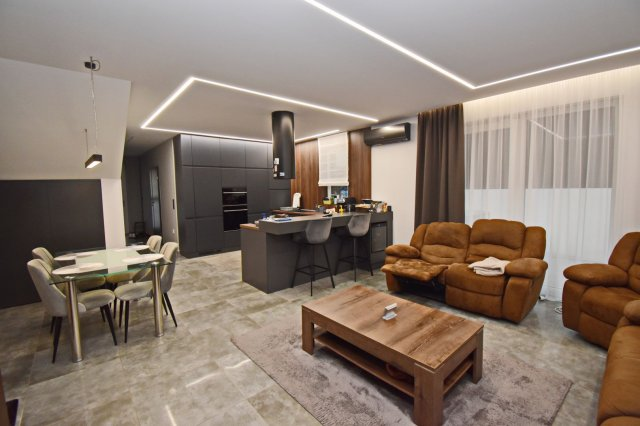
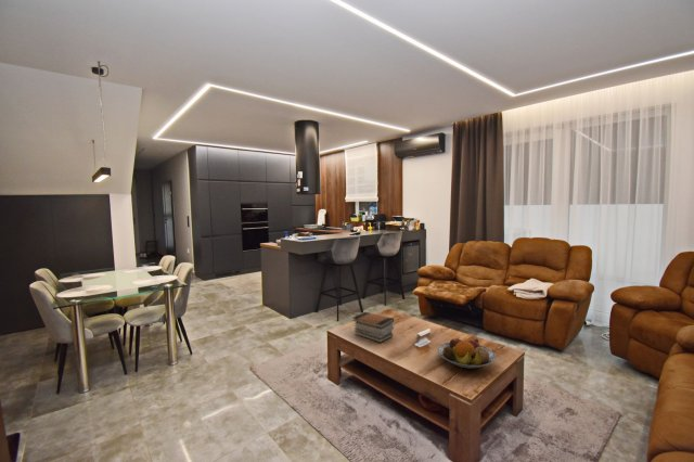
+ book stack (373, 326)
+ fruit bowl (465, 350)
